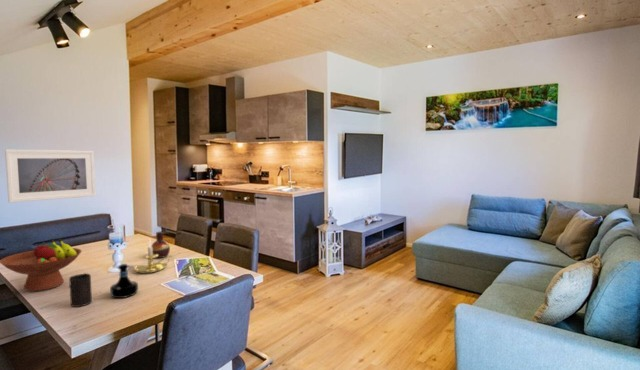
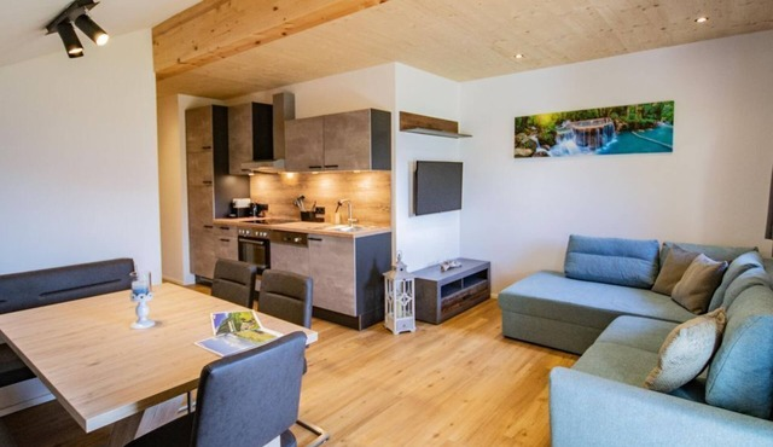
- tequila bottle (123, 279)
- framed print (54, 174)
- candle holder (152, 254)
- vase (160, 244)
- cup (80, 289)
- fruit bowl (43, 264)
